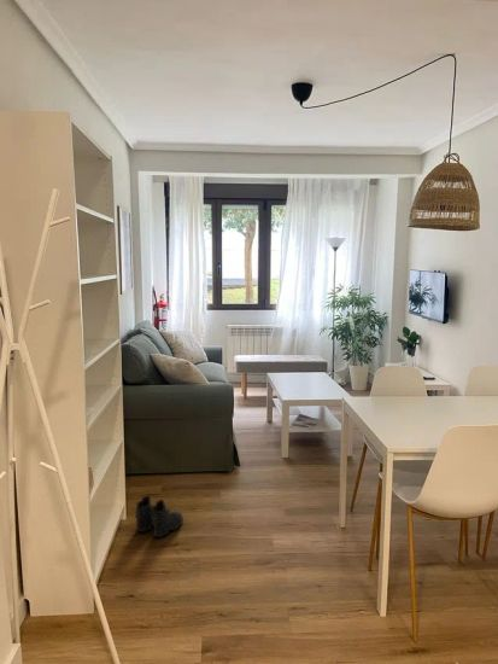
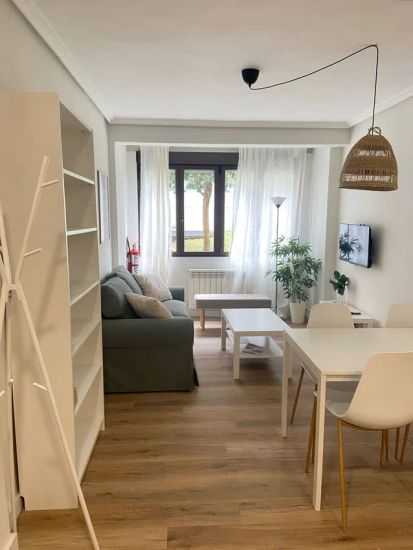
- boots (159, 511)
